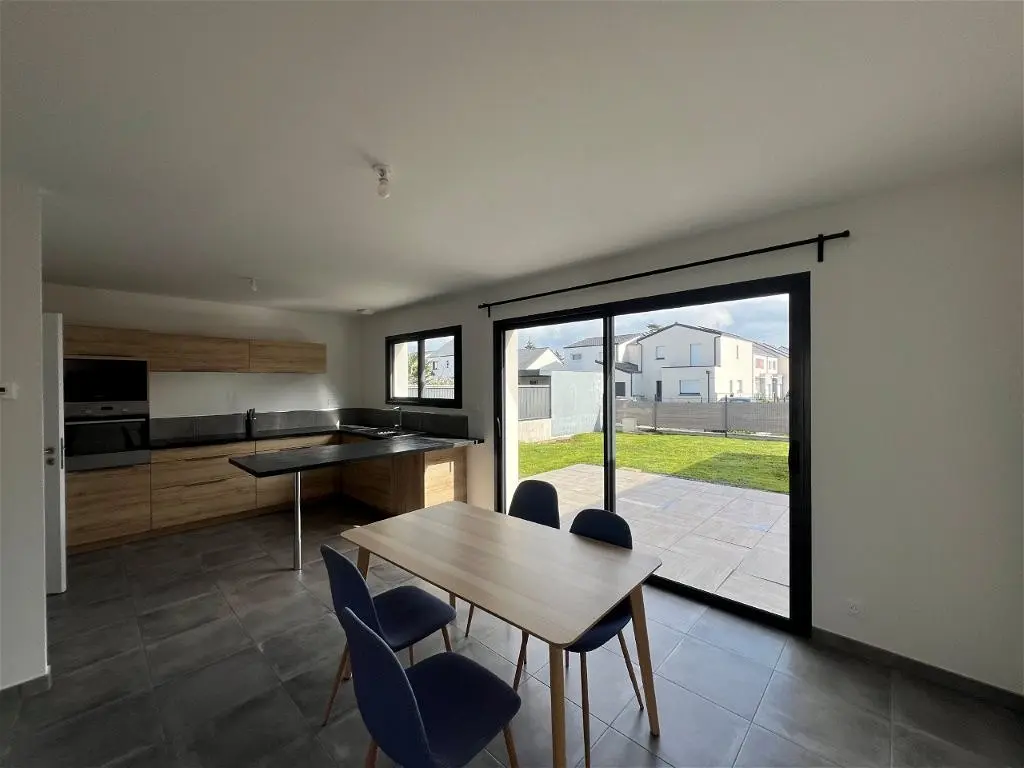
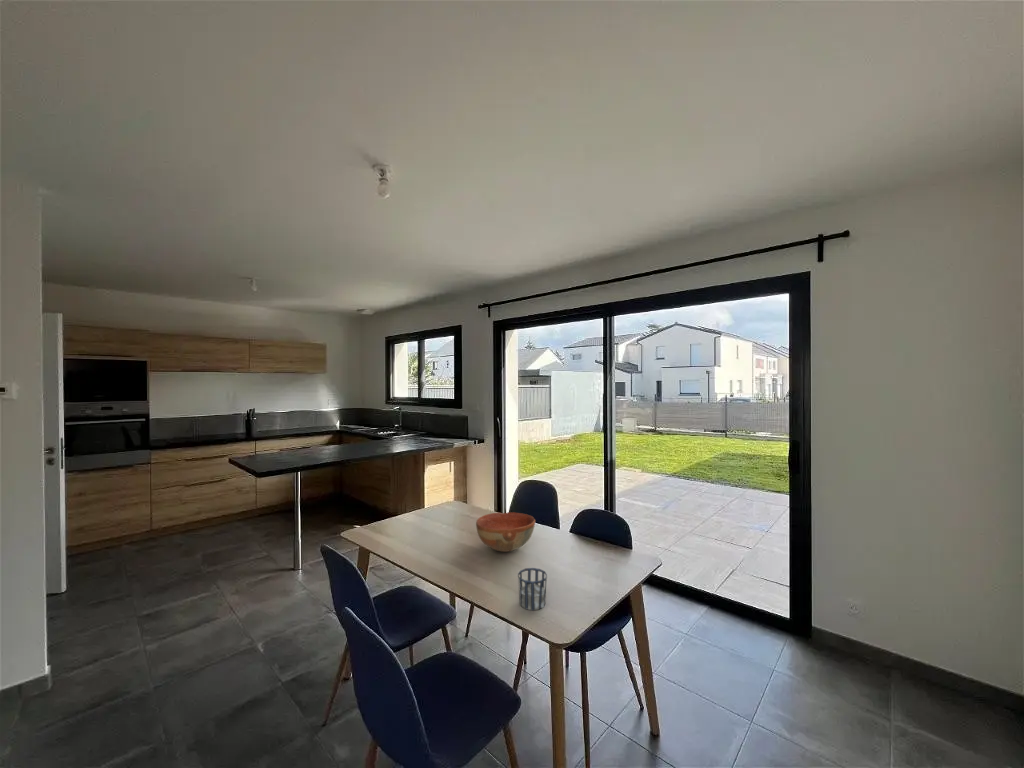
+ bowl (505, 533)
+ cup (532, 588)
